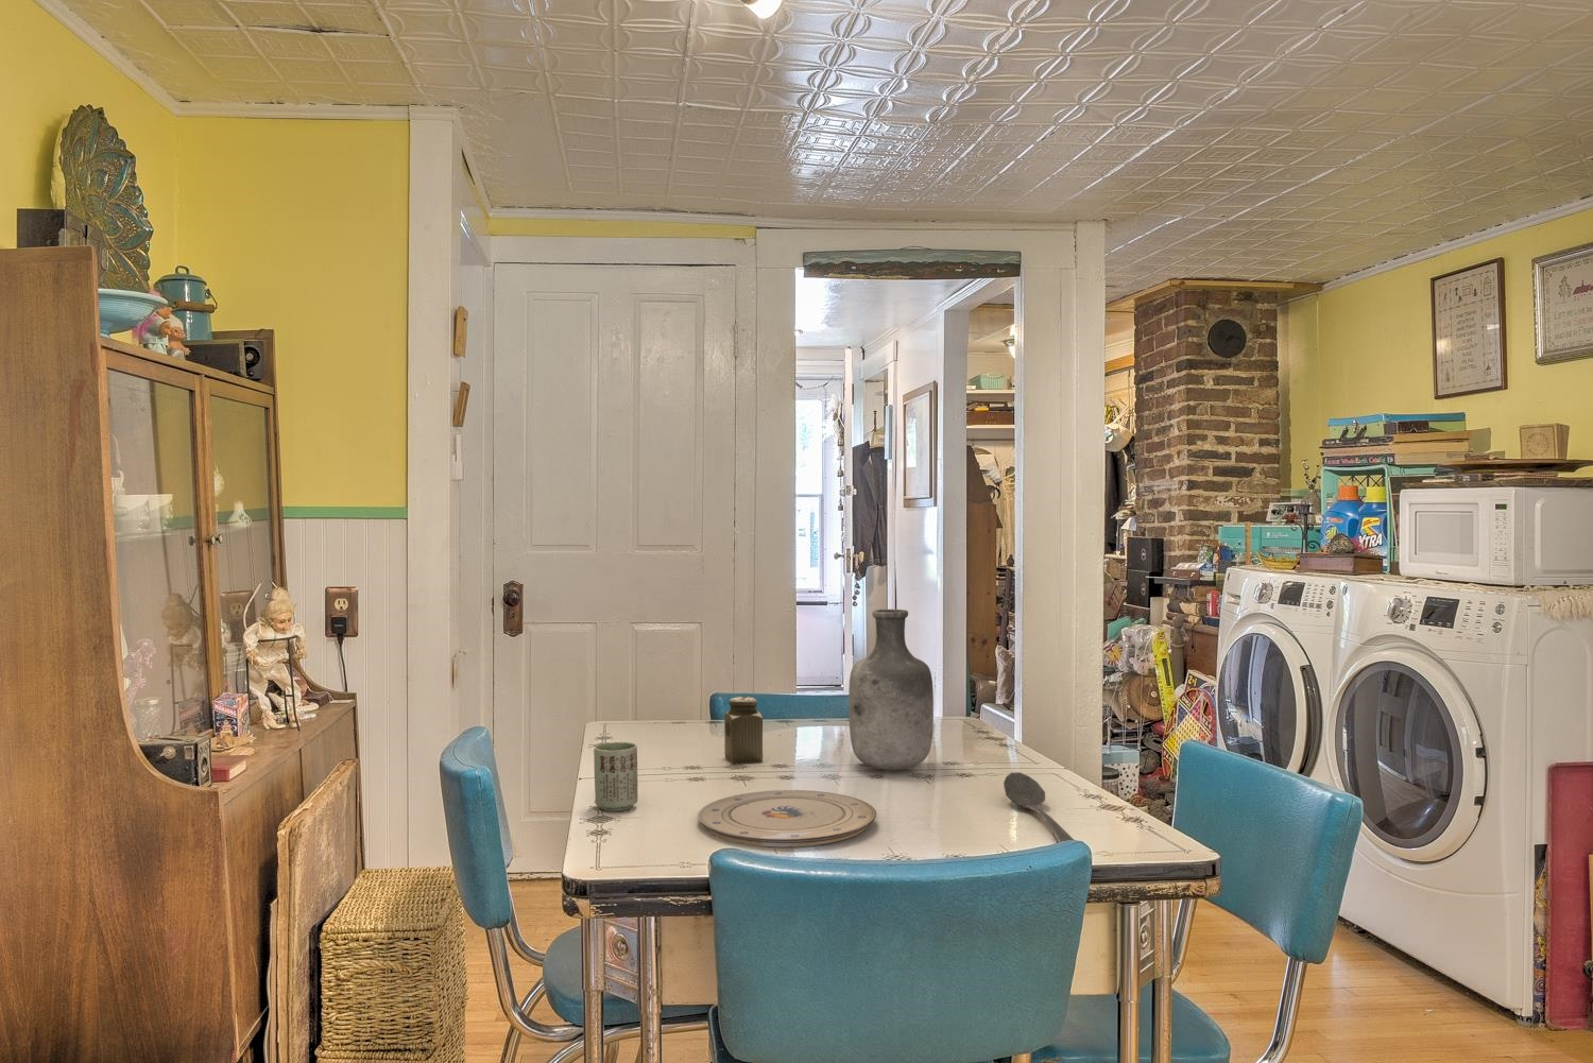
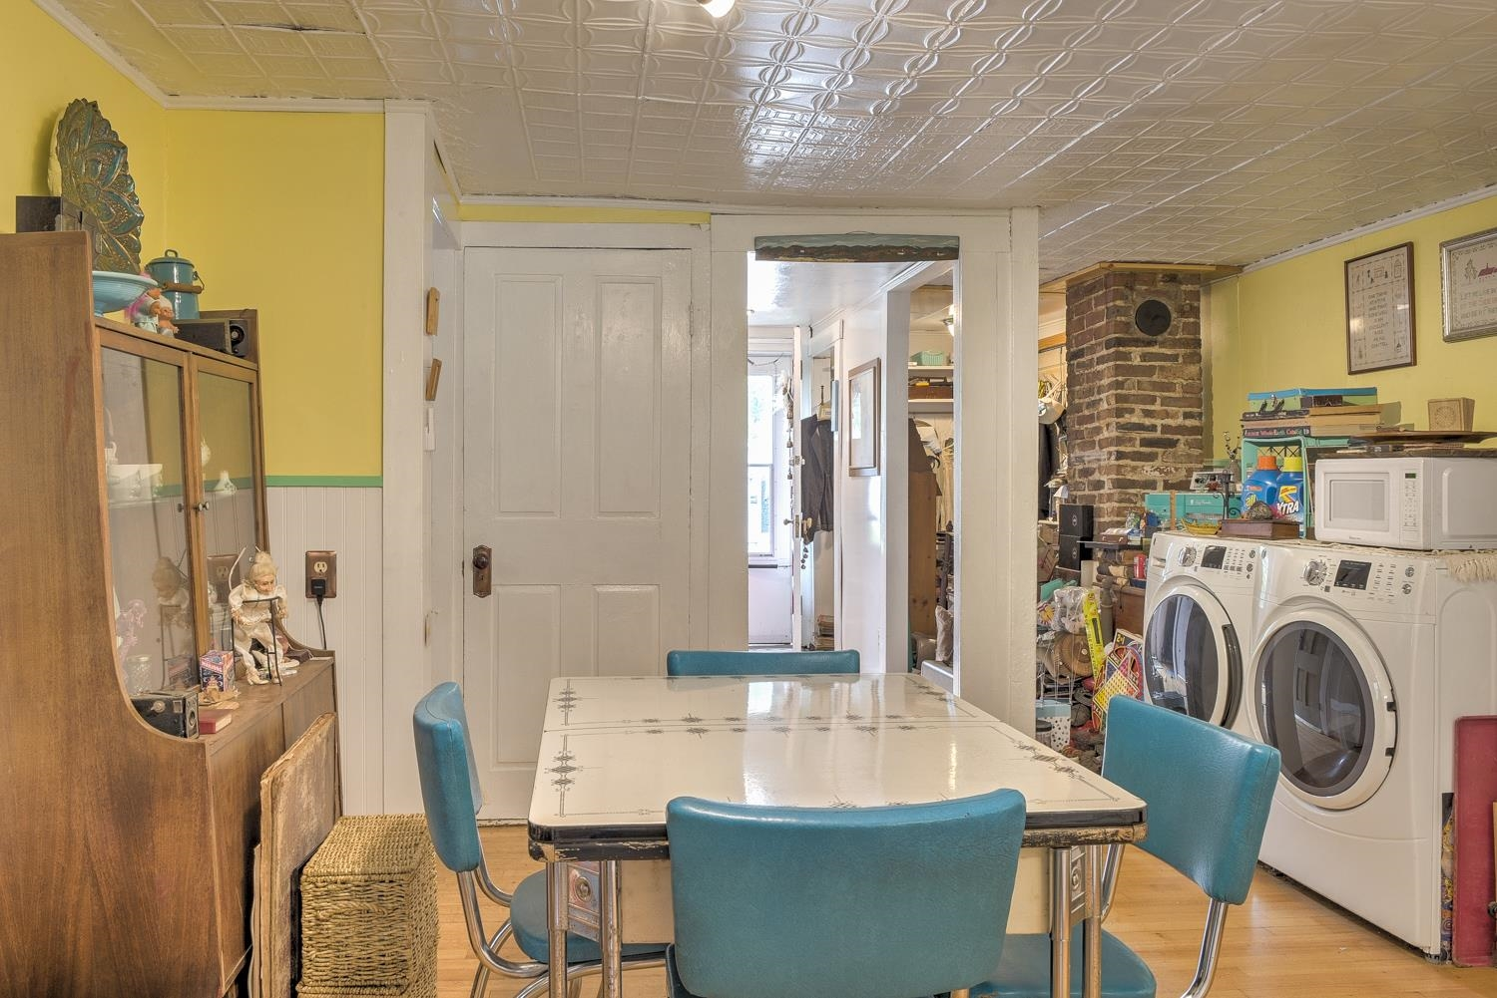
- cup (616, 776)
- plate (786, 816)
- vase (890, 689)
- salt shaker (744, 728)
- stirrer (1040, 808)
